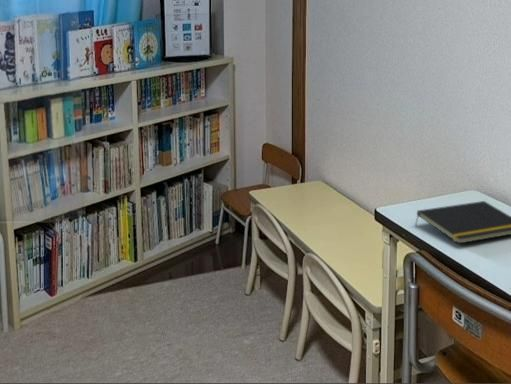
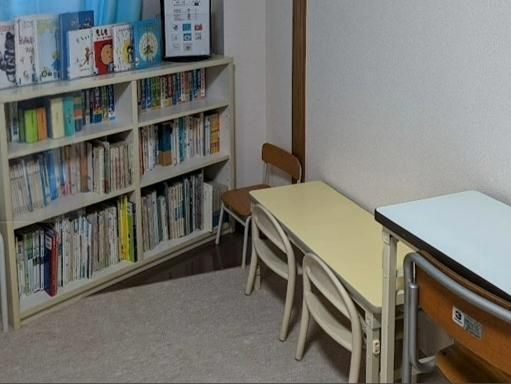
- notepad (472, 220)
